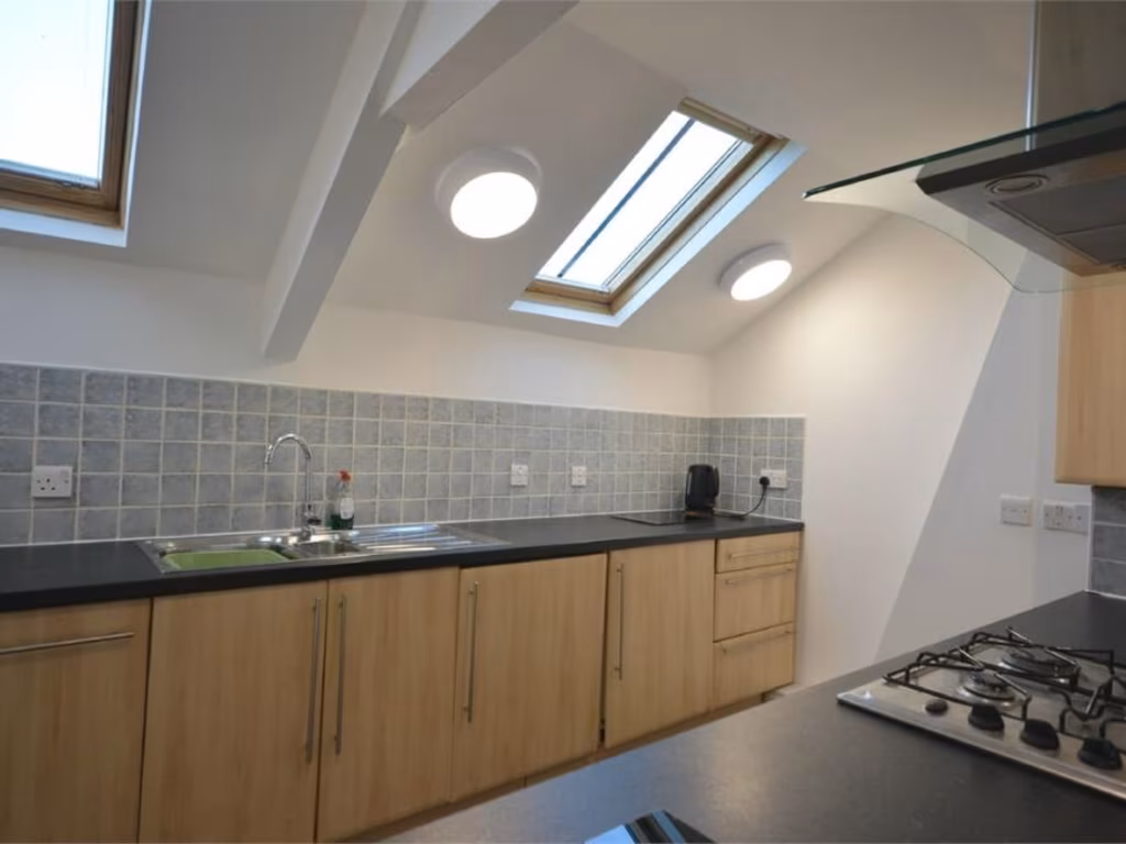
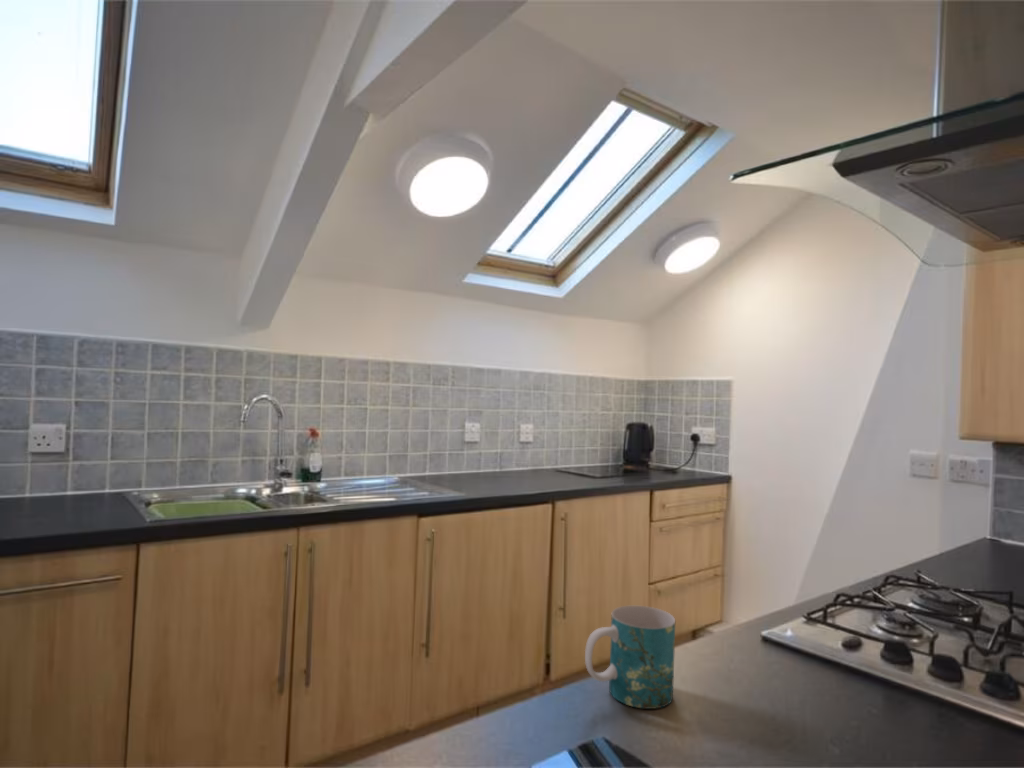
+ mug (628, 655)
